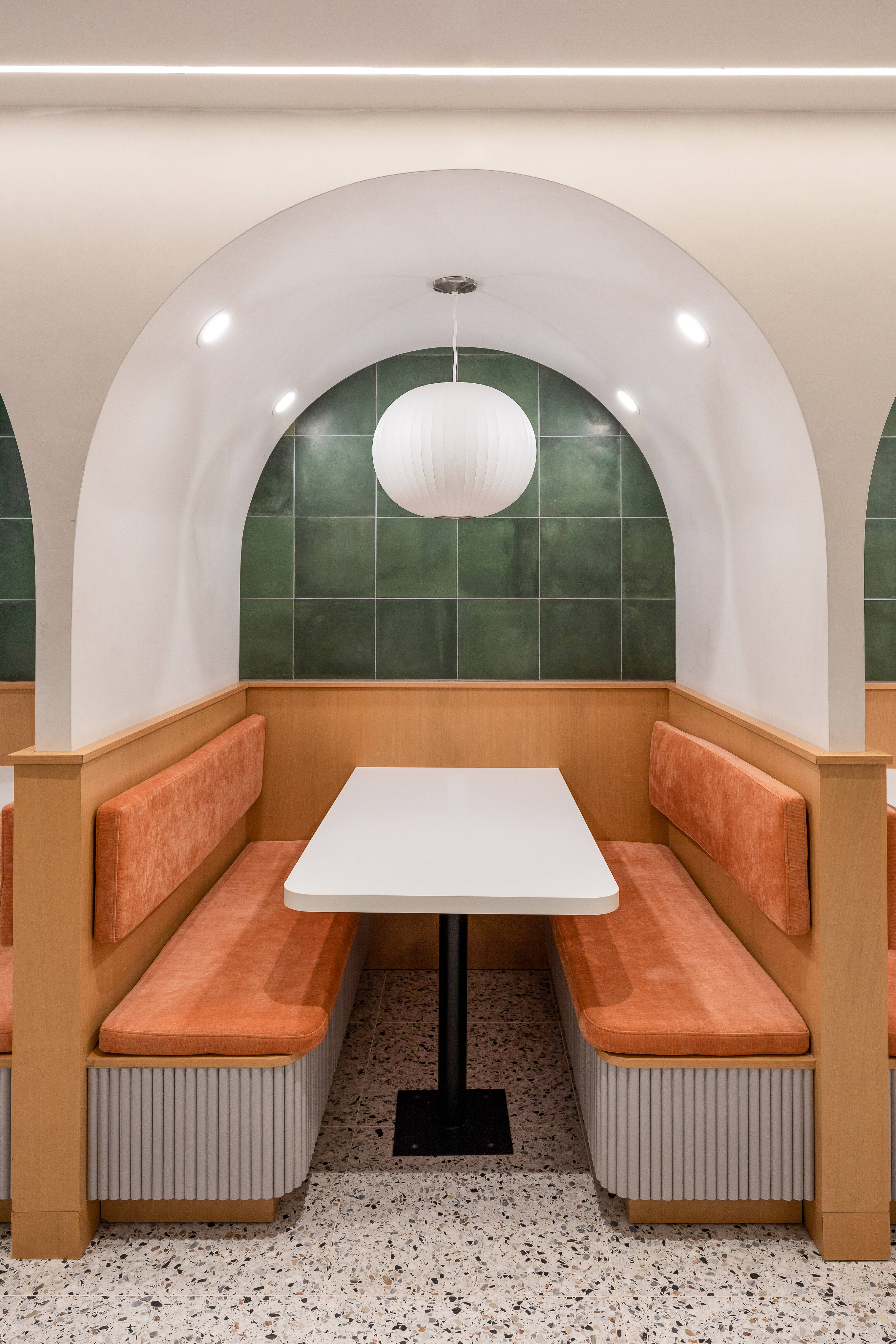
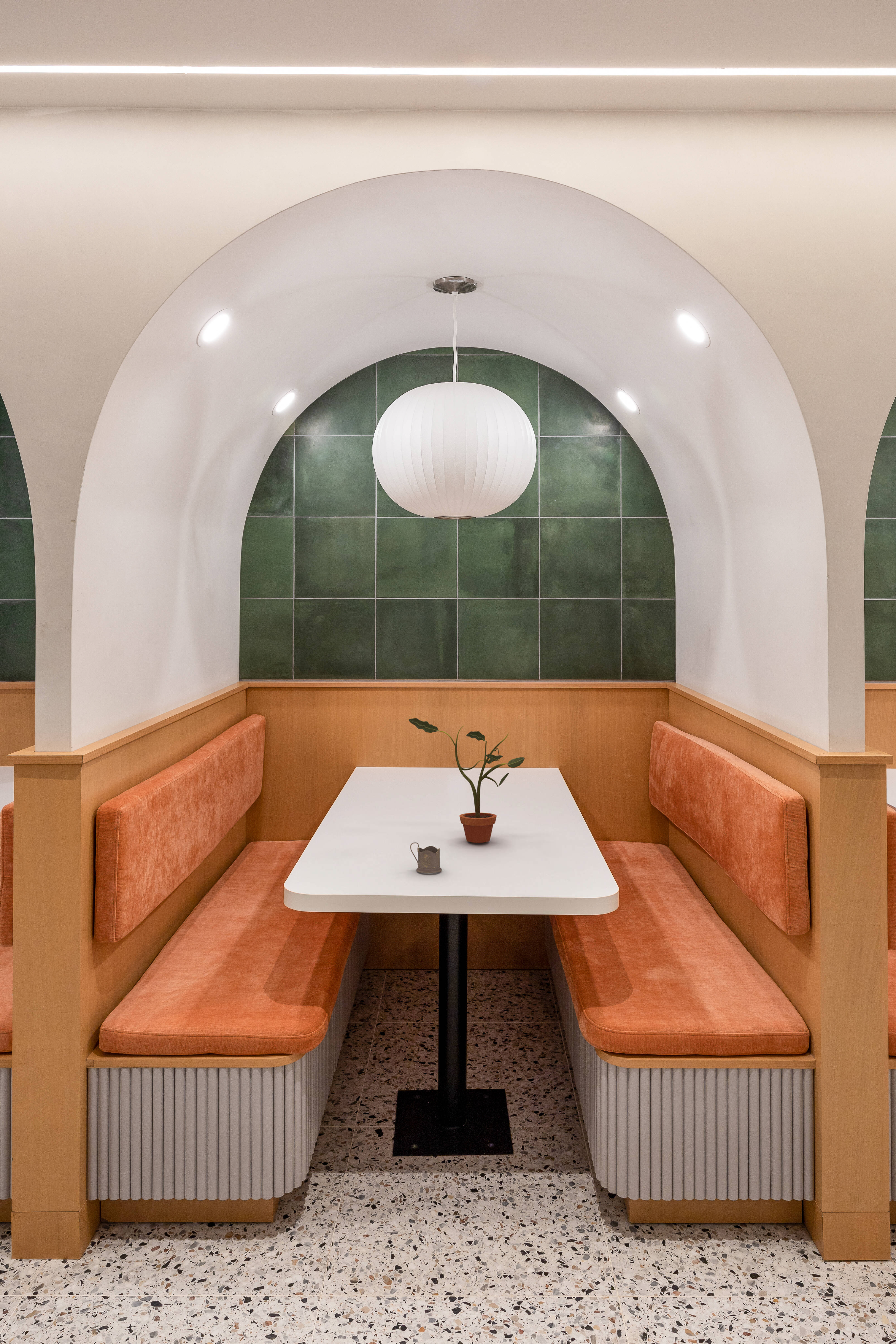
+ tea glass holder (426, 852)
+ potted plant (468, 779)
